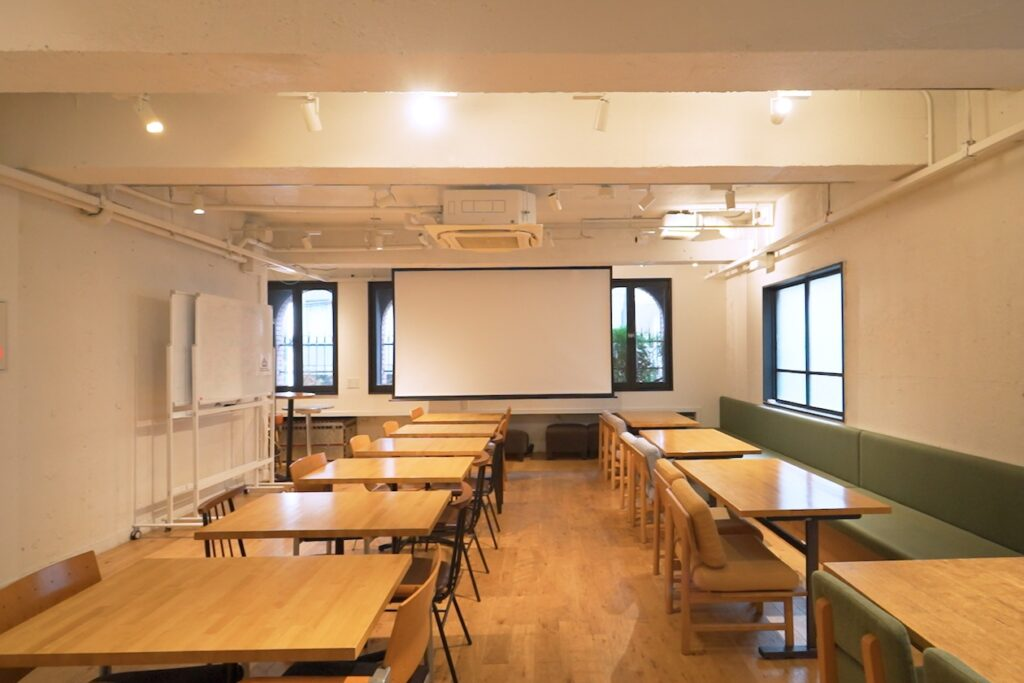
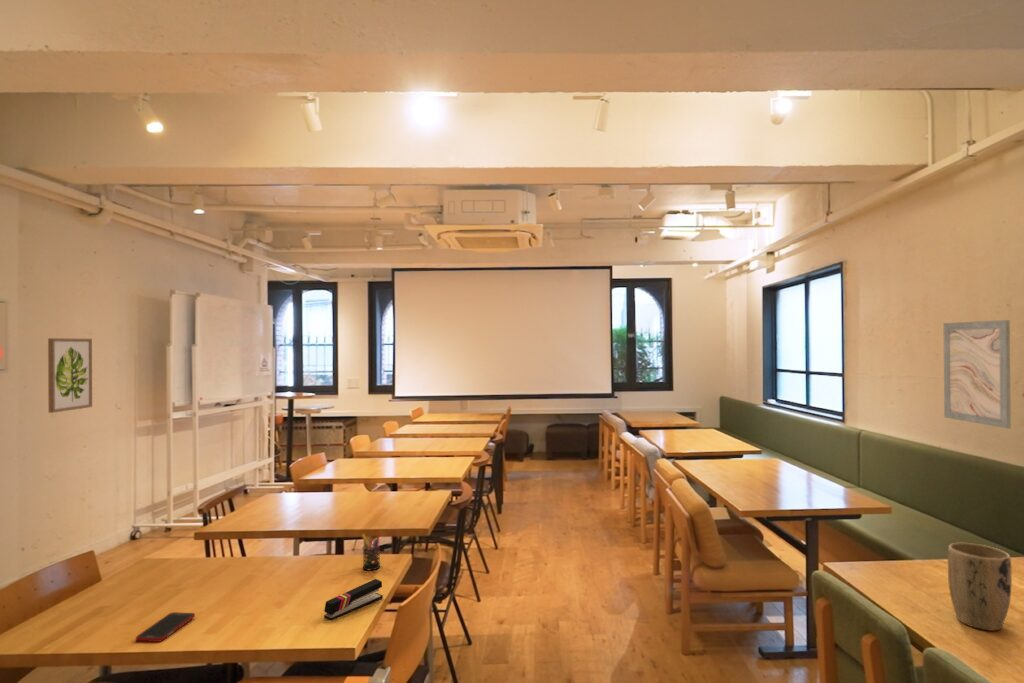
+ cell phone (166, 626)
+ wall art (71, 374)
+ stapler (354, 598)
+ wall art (974, 372)
+ plant pot (979, 586)
+ pen holder (373, 549)
